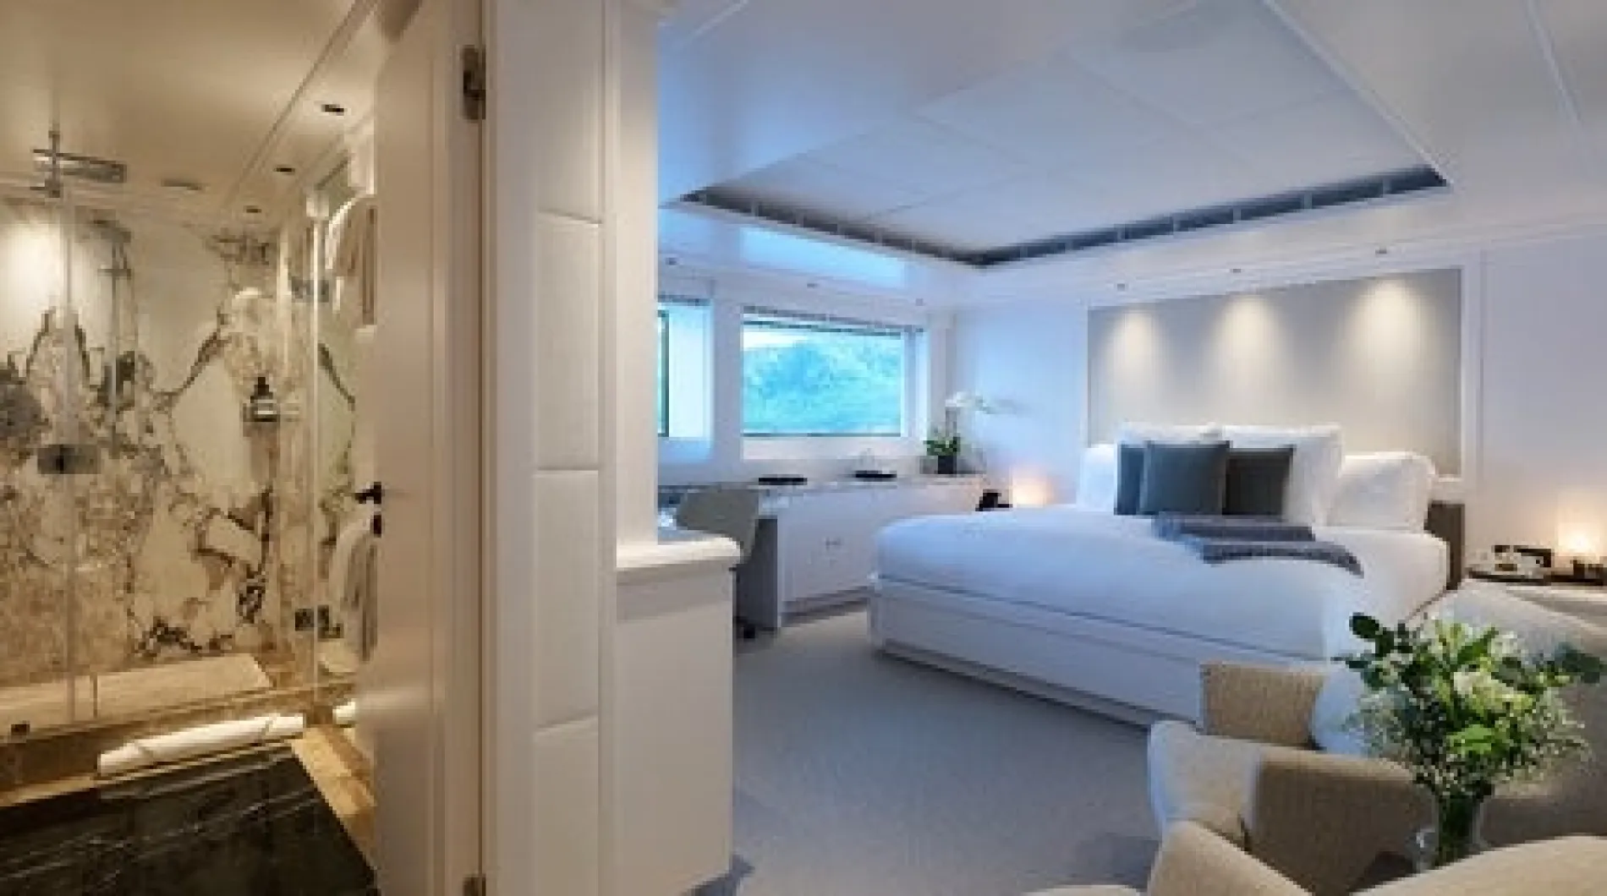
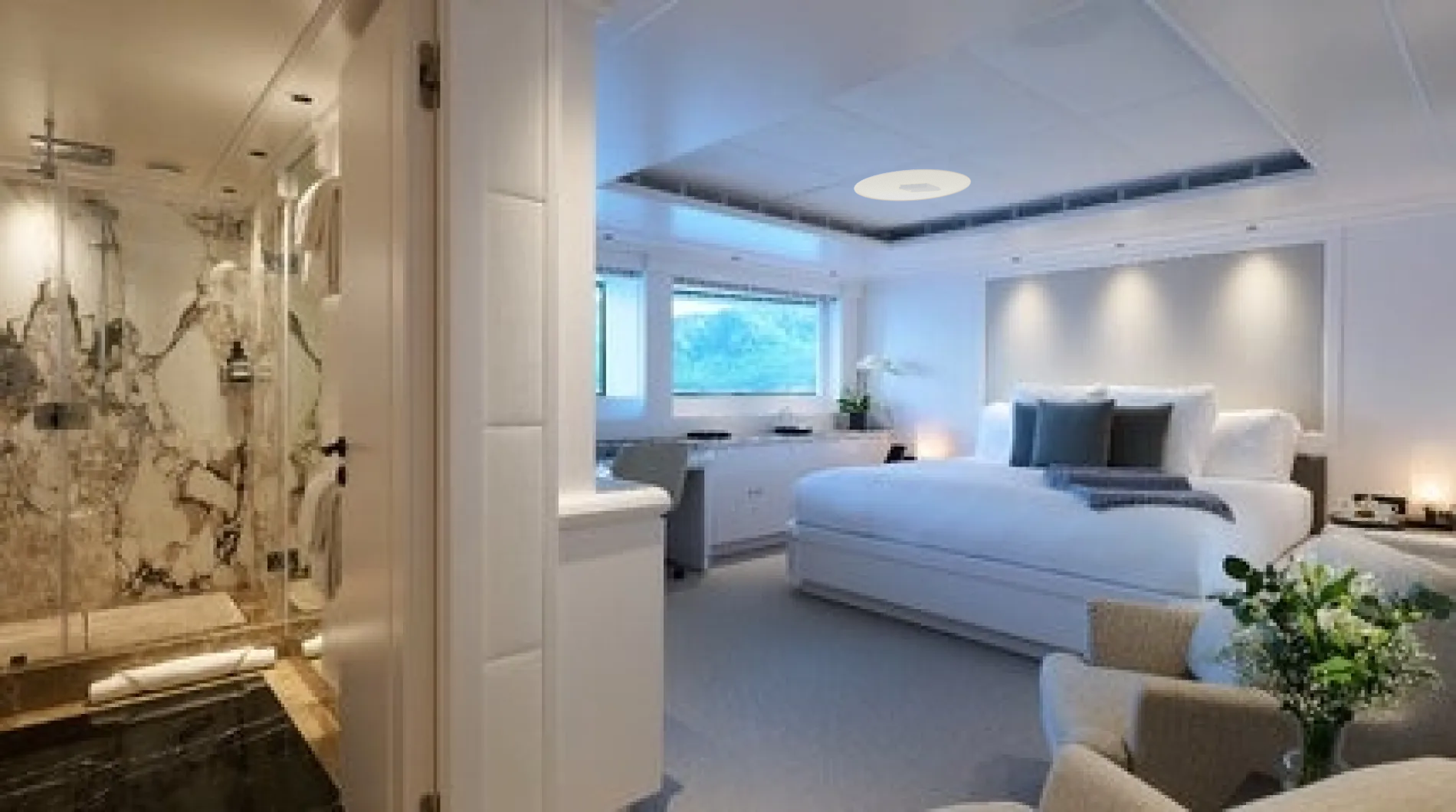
+ ceiling light (911, 181)
